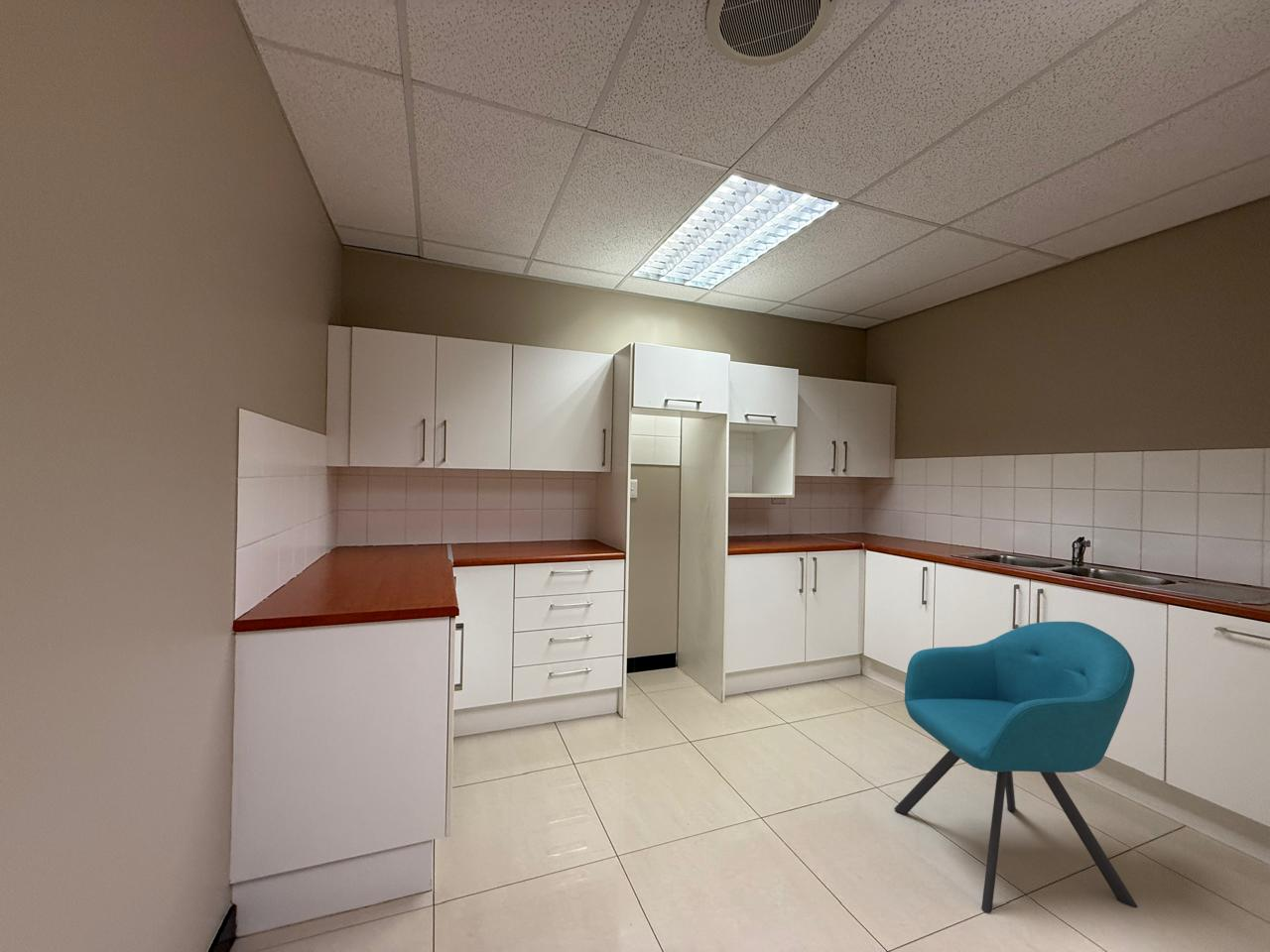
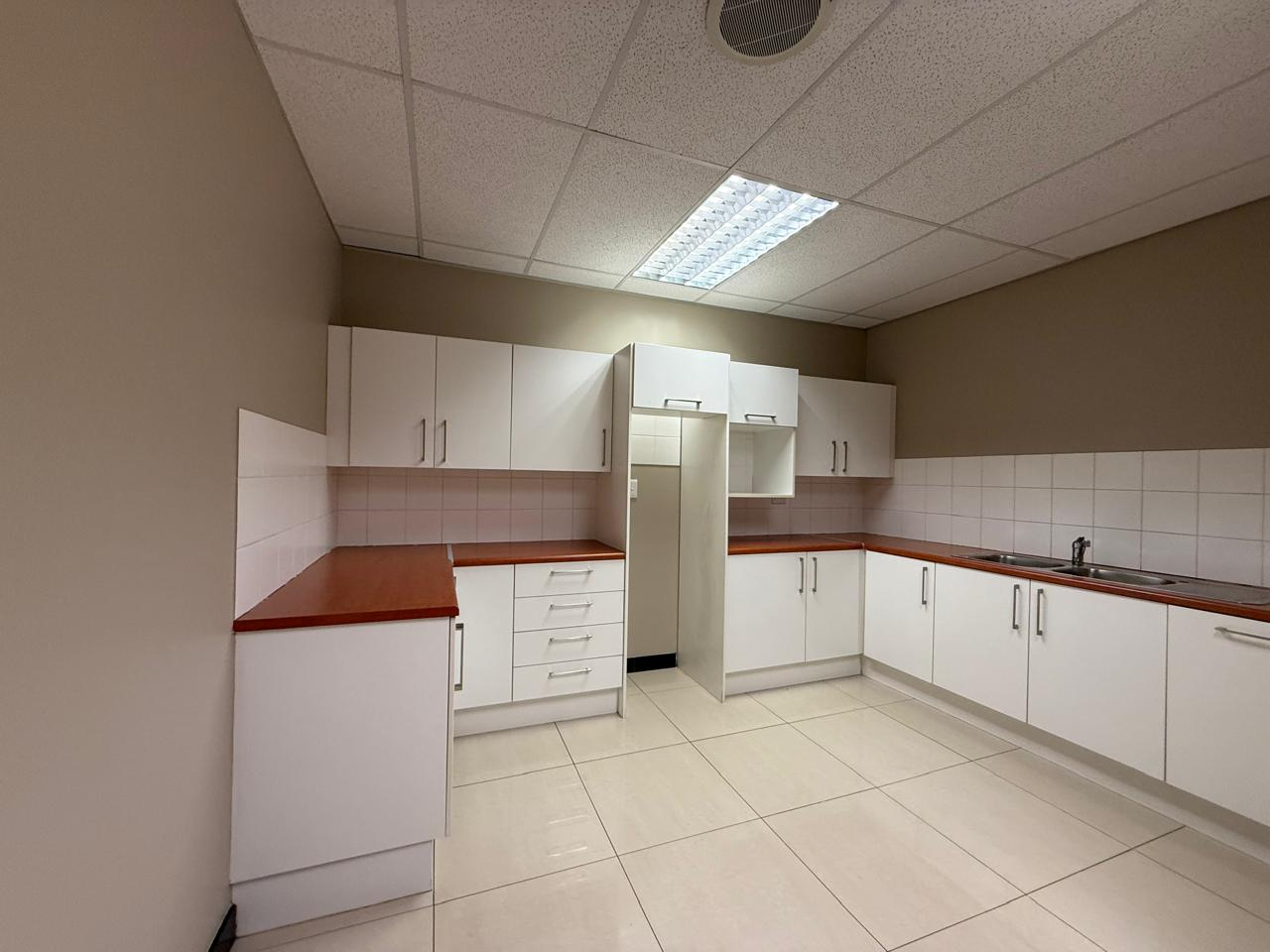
- chair (1014, 738)
